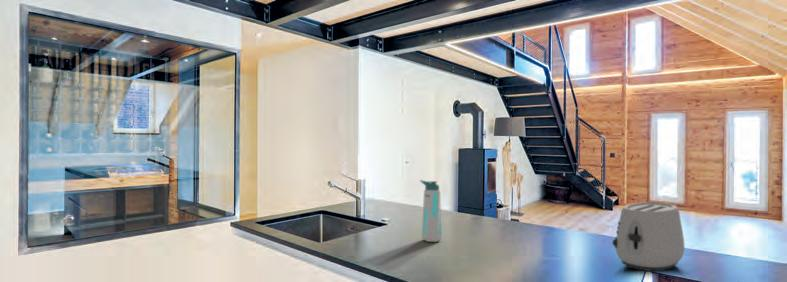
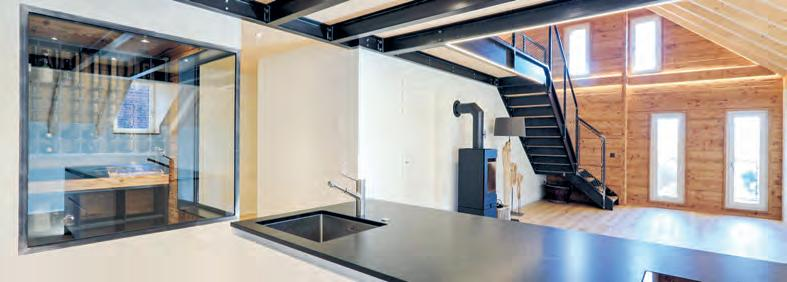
- water bottle (430, 210)
- toaster (648, 236)
